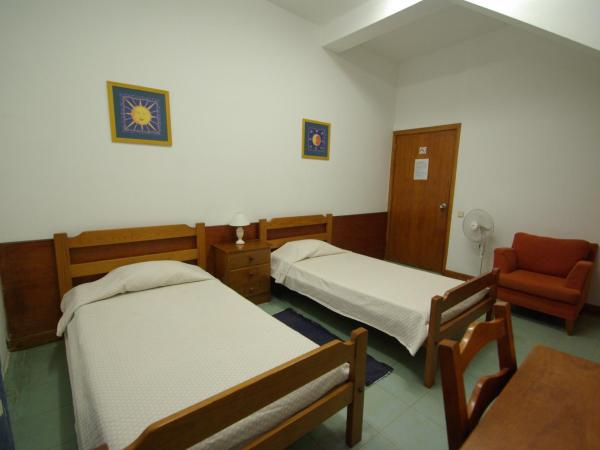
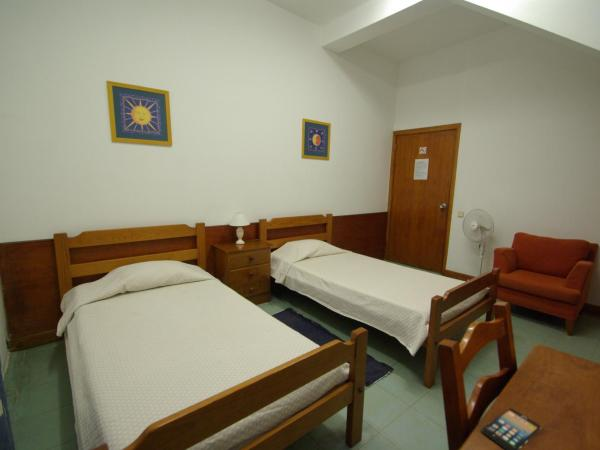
+ smartphone (511, 428)
